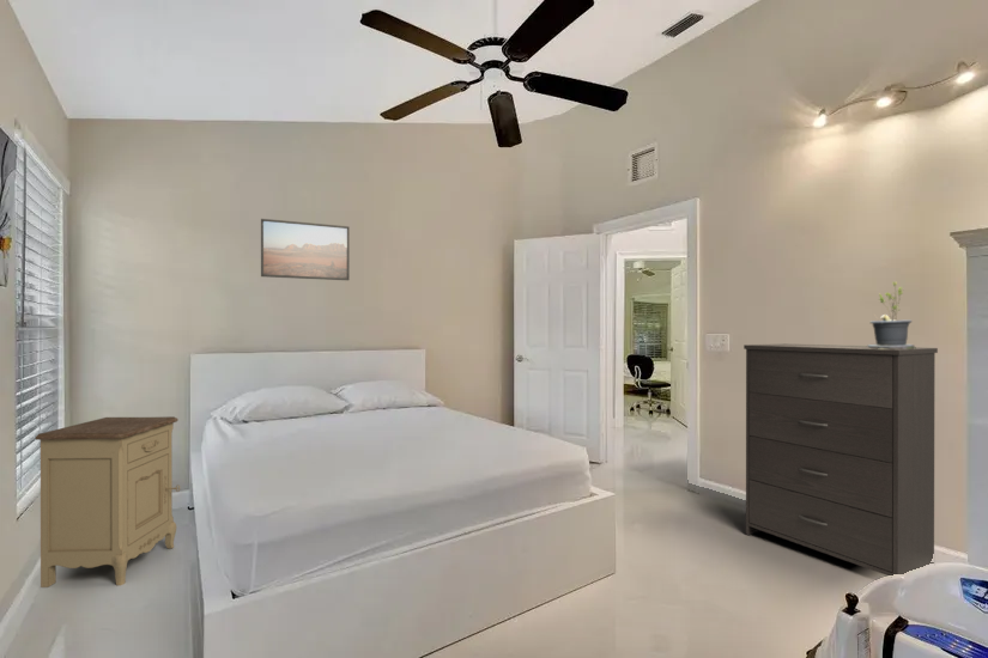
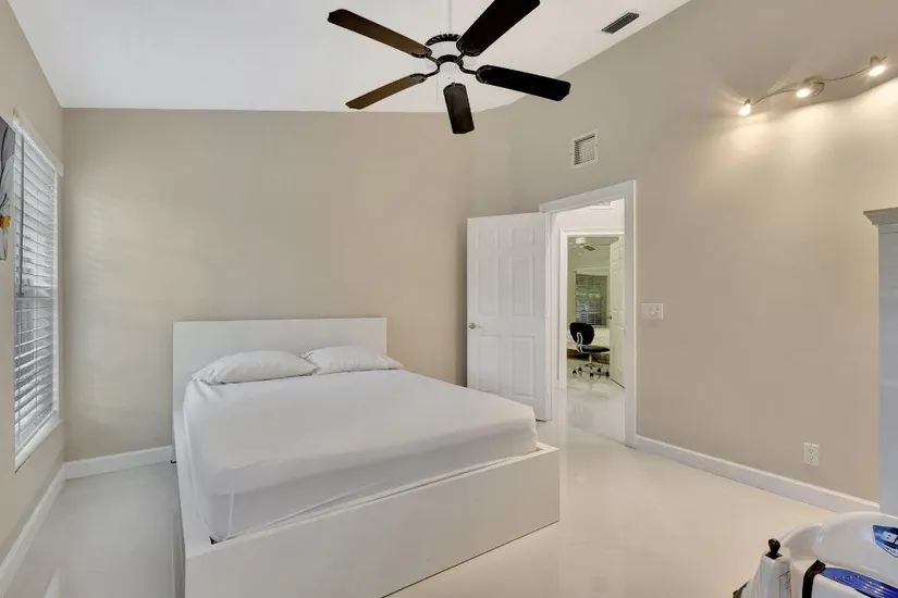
- dresser (831, 447)
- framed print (307, 250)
- nightstand (120, 494)
- potted plant (890, 315)
